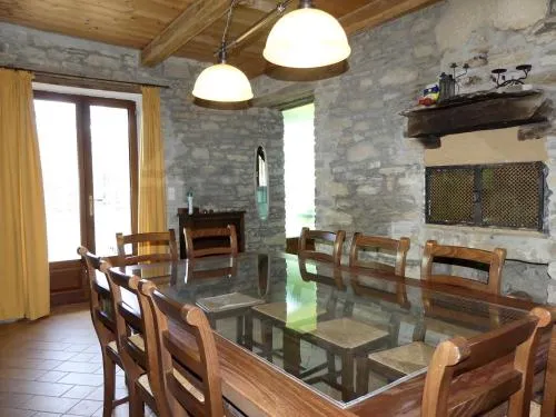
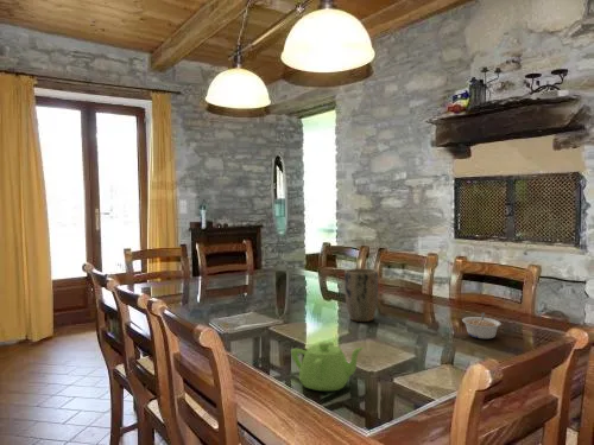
+ teapot (327, 363)
+ plant pot (361, 294)
+ legume (480, 326)
